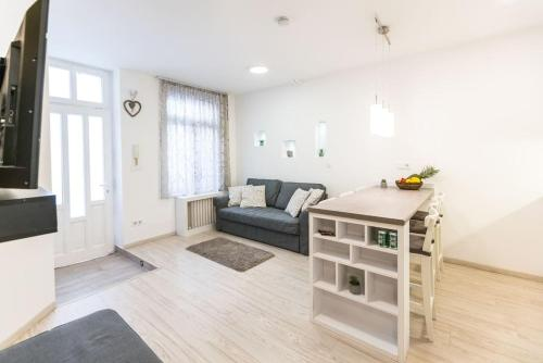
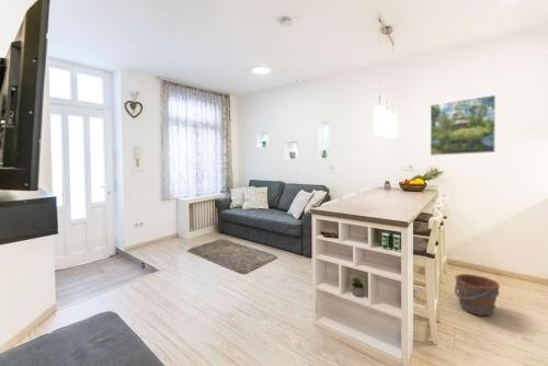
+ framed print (460, 127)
+ bucket (476, 295)
